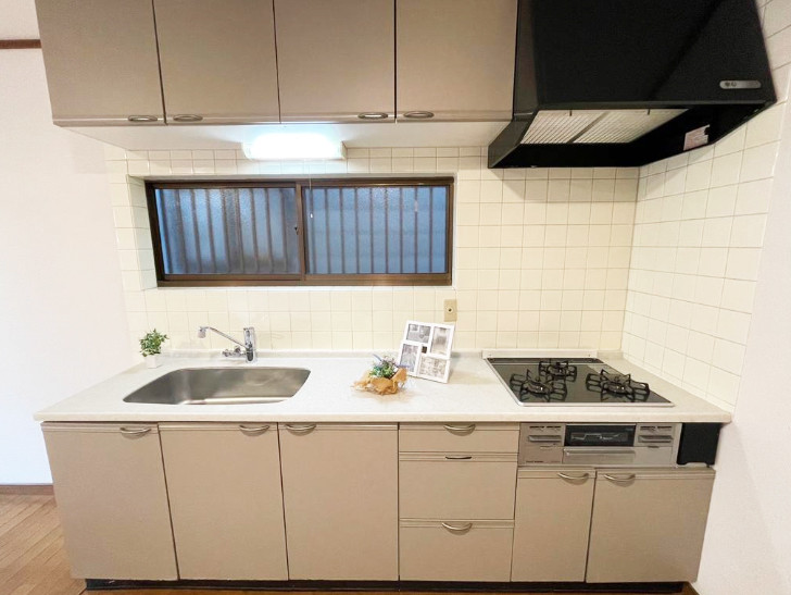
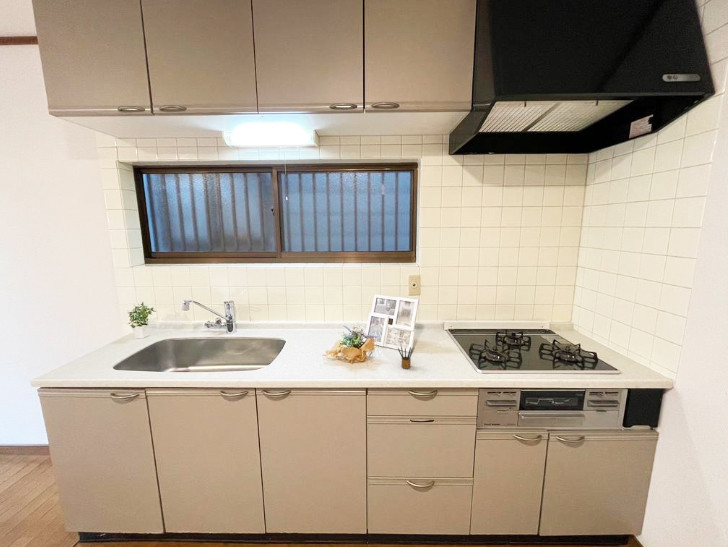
+ pencil box (405, 356)
